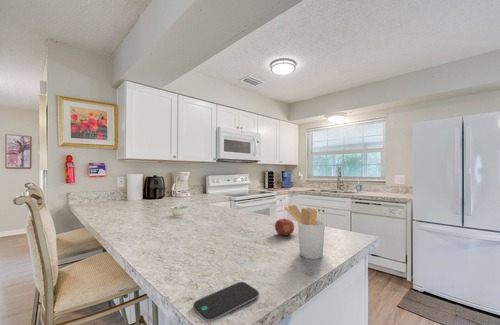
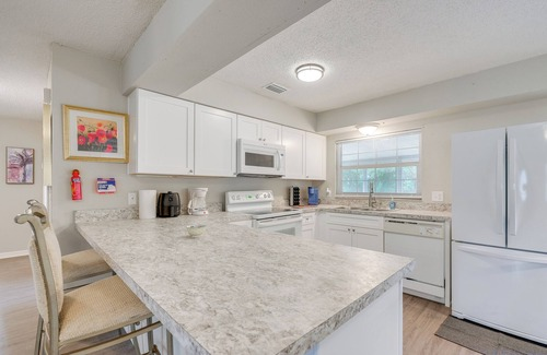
- fruit (284, 226)
- utensil holder (304, 229)
- smartphone (227, 299)
